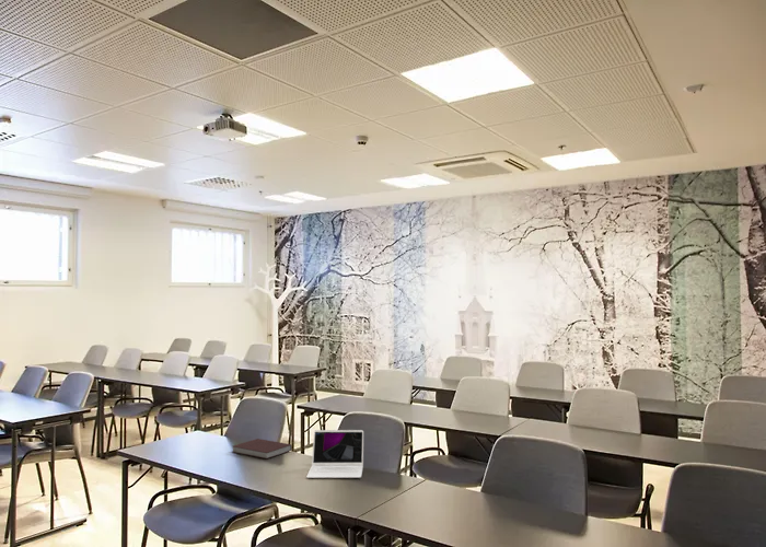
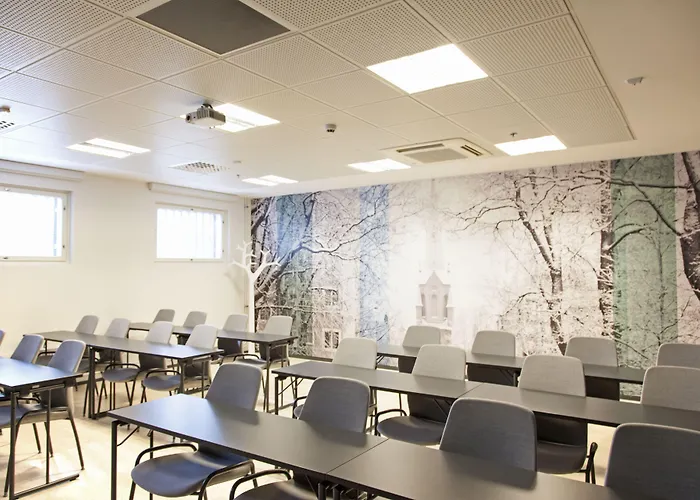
- notebook (262, 447)
- laptop (336, 451)
